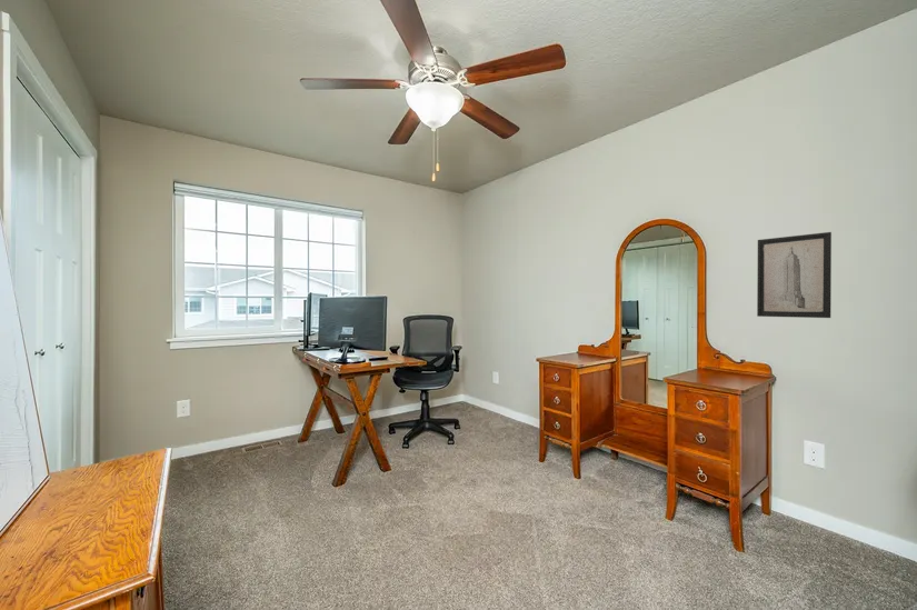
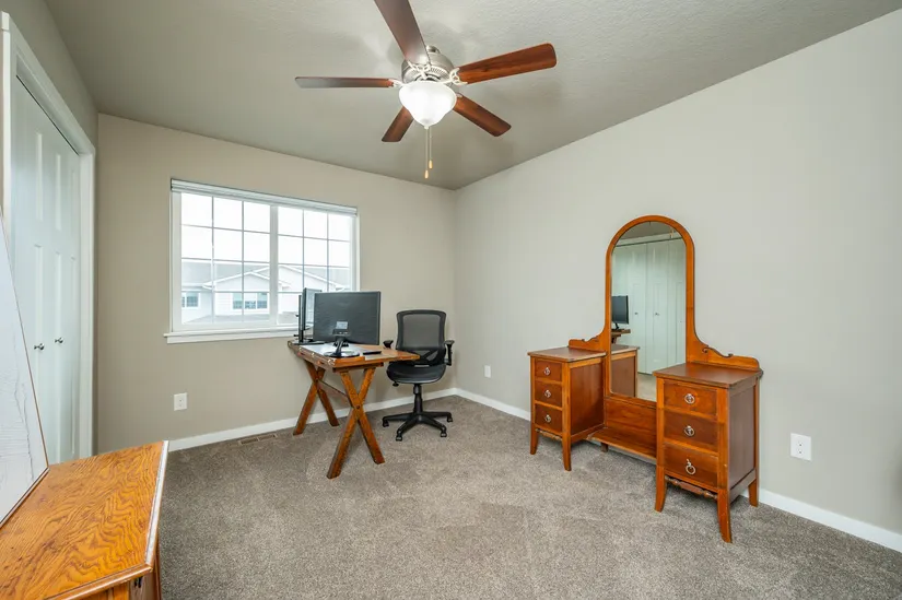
- wall art (791, 277)
